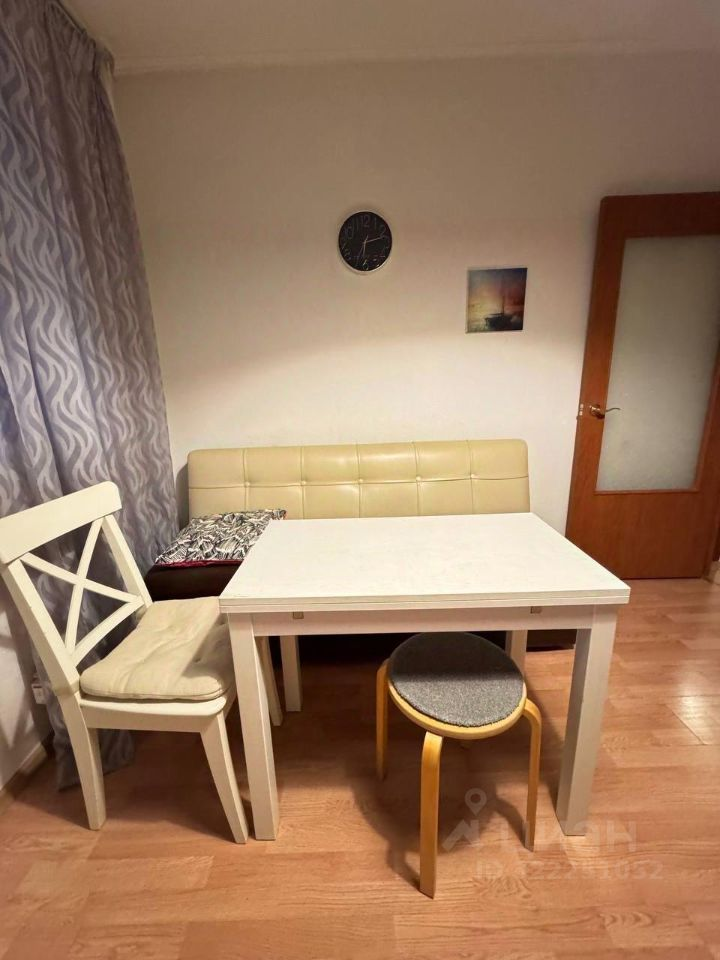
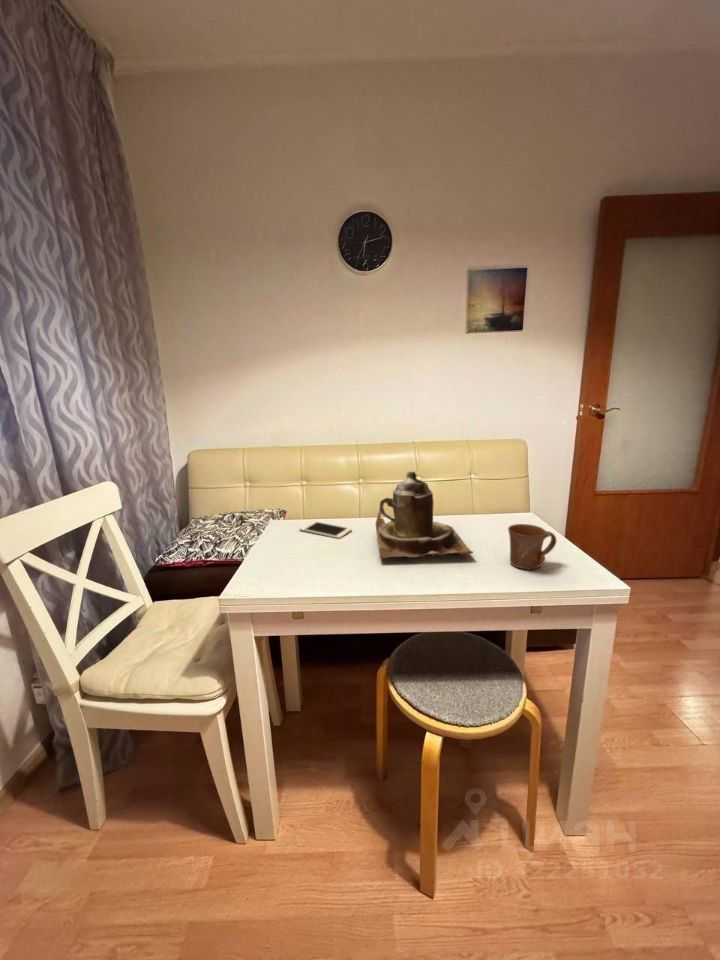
+ teapot (419, 509)
+ mug (532, 546)
+ cell phone (325, 529)
